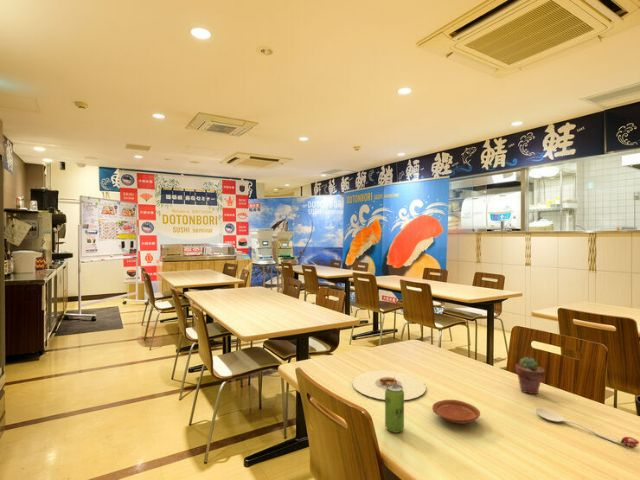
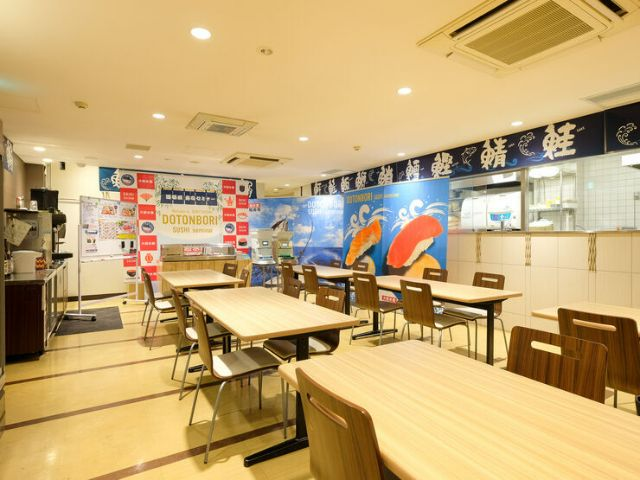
- plate (455, 413)
- plate (388, 380)
- potted succulent (529, 374)
- spoon (582, 425)
- beverage can (394, 407)
